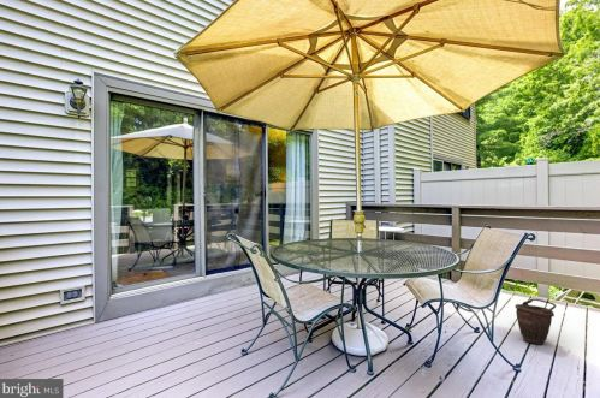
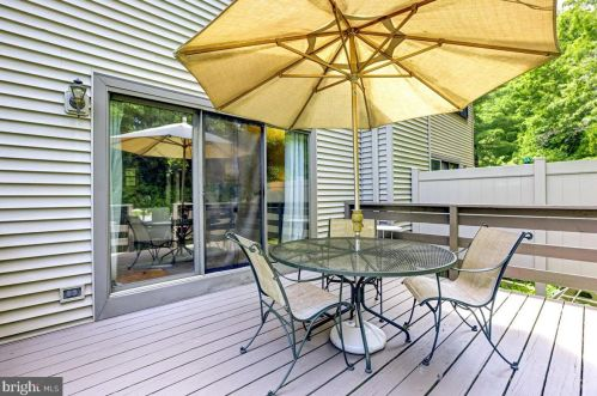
- bucket (536, 321)
